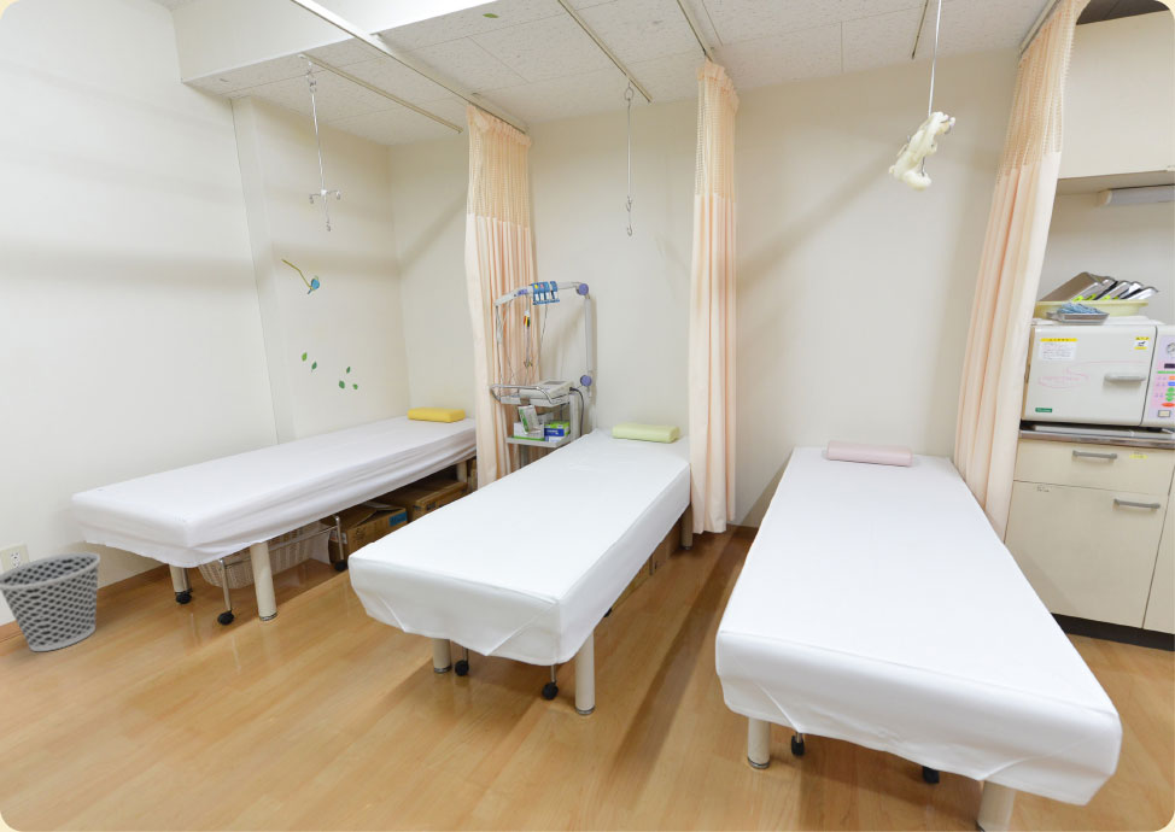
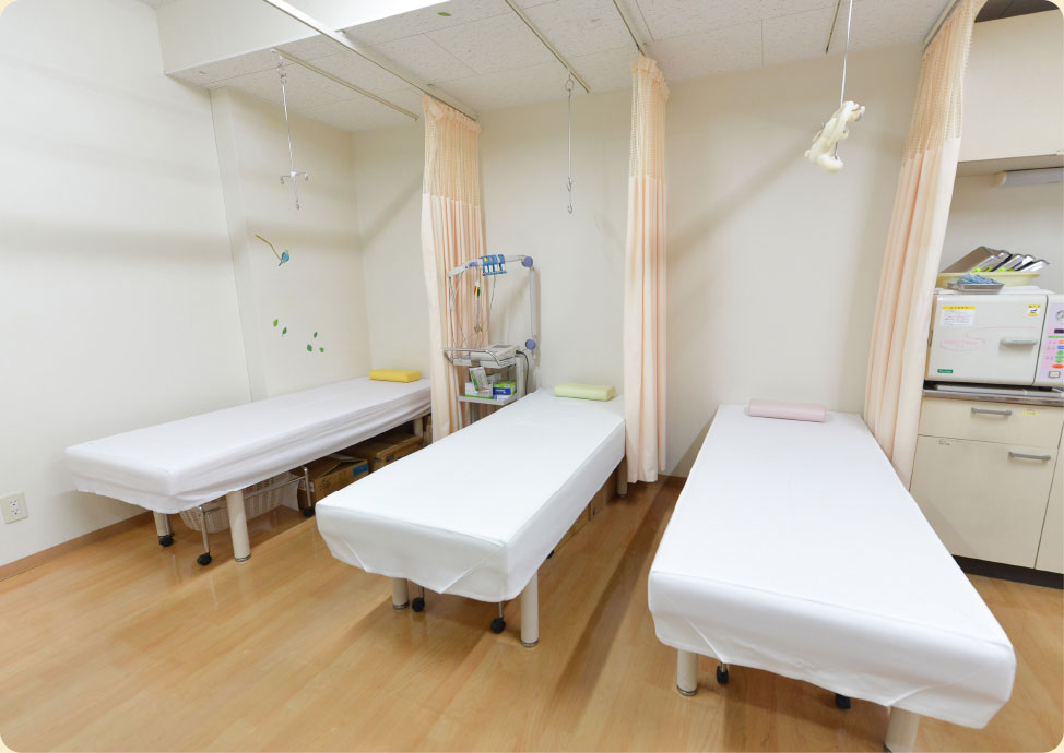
- wastebasket (55, 602)
